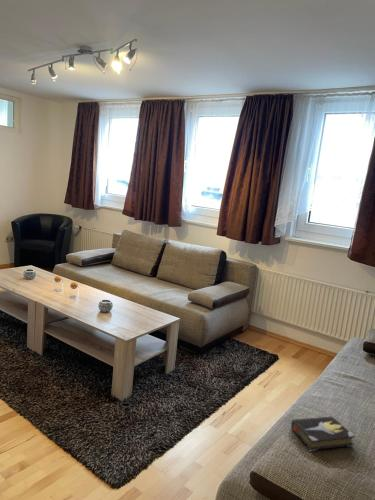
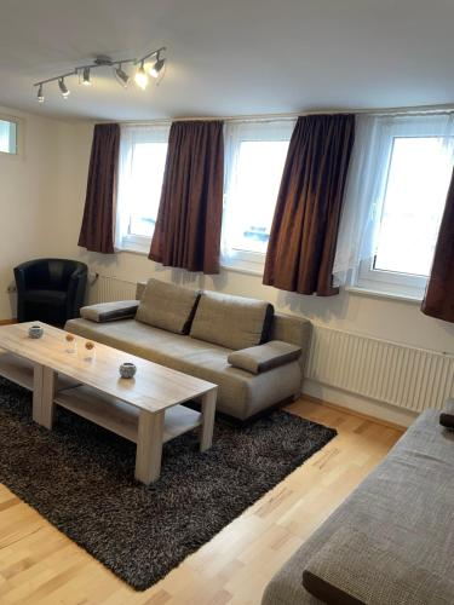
- hardback book (322, 431)
